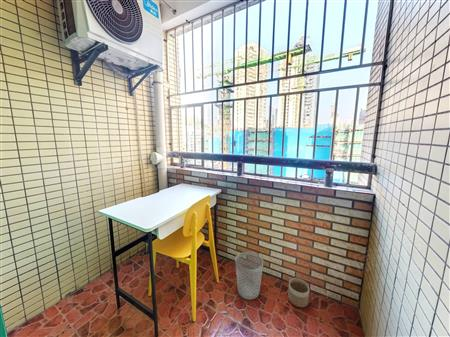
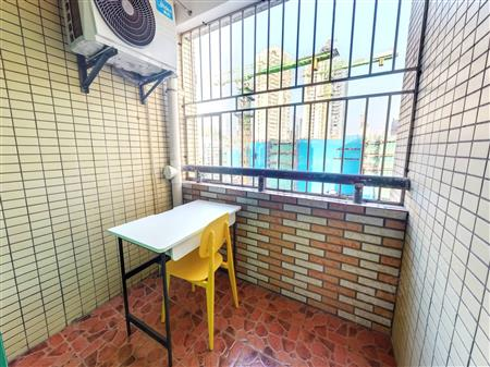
- planter (298, 292)
- wastebasket (249, 275)
